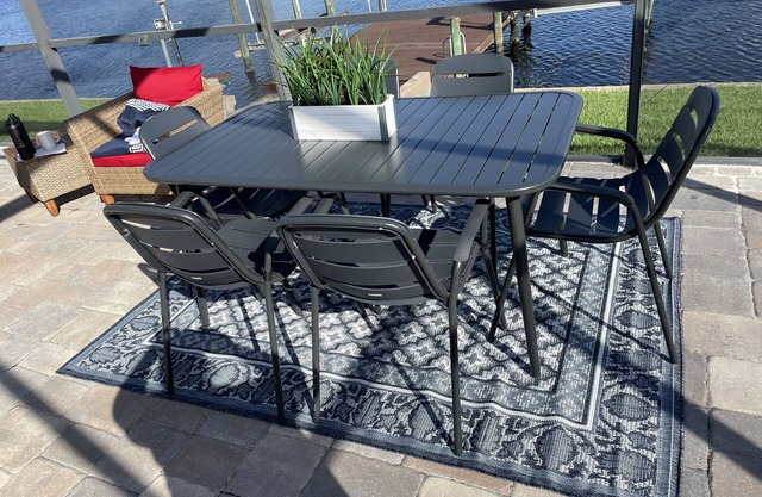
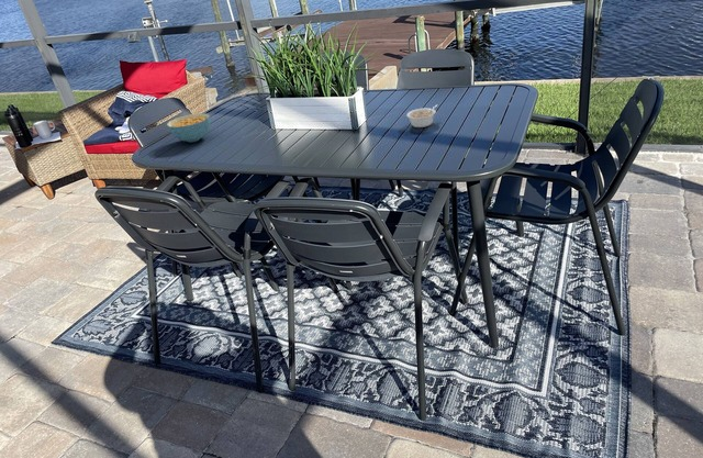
+ legume (422, 116)
+ cereal bowl (190, 130)
